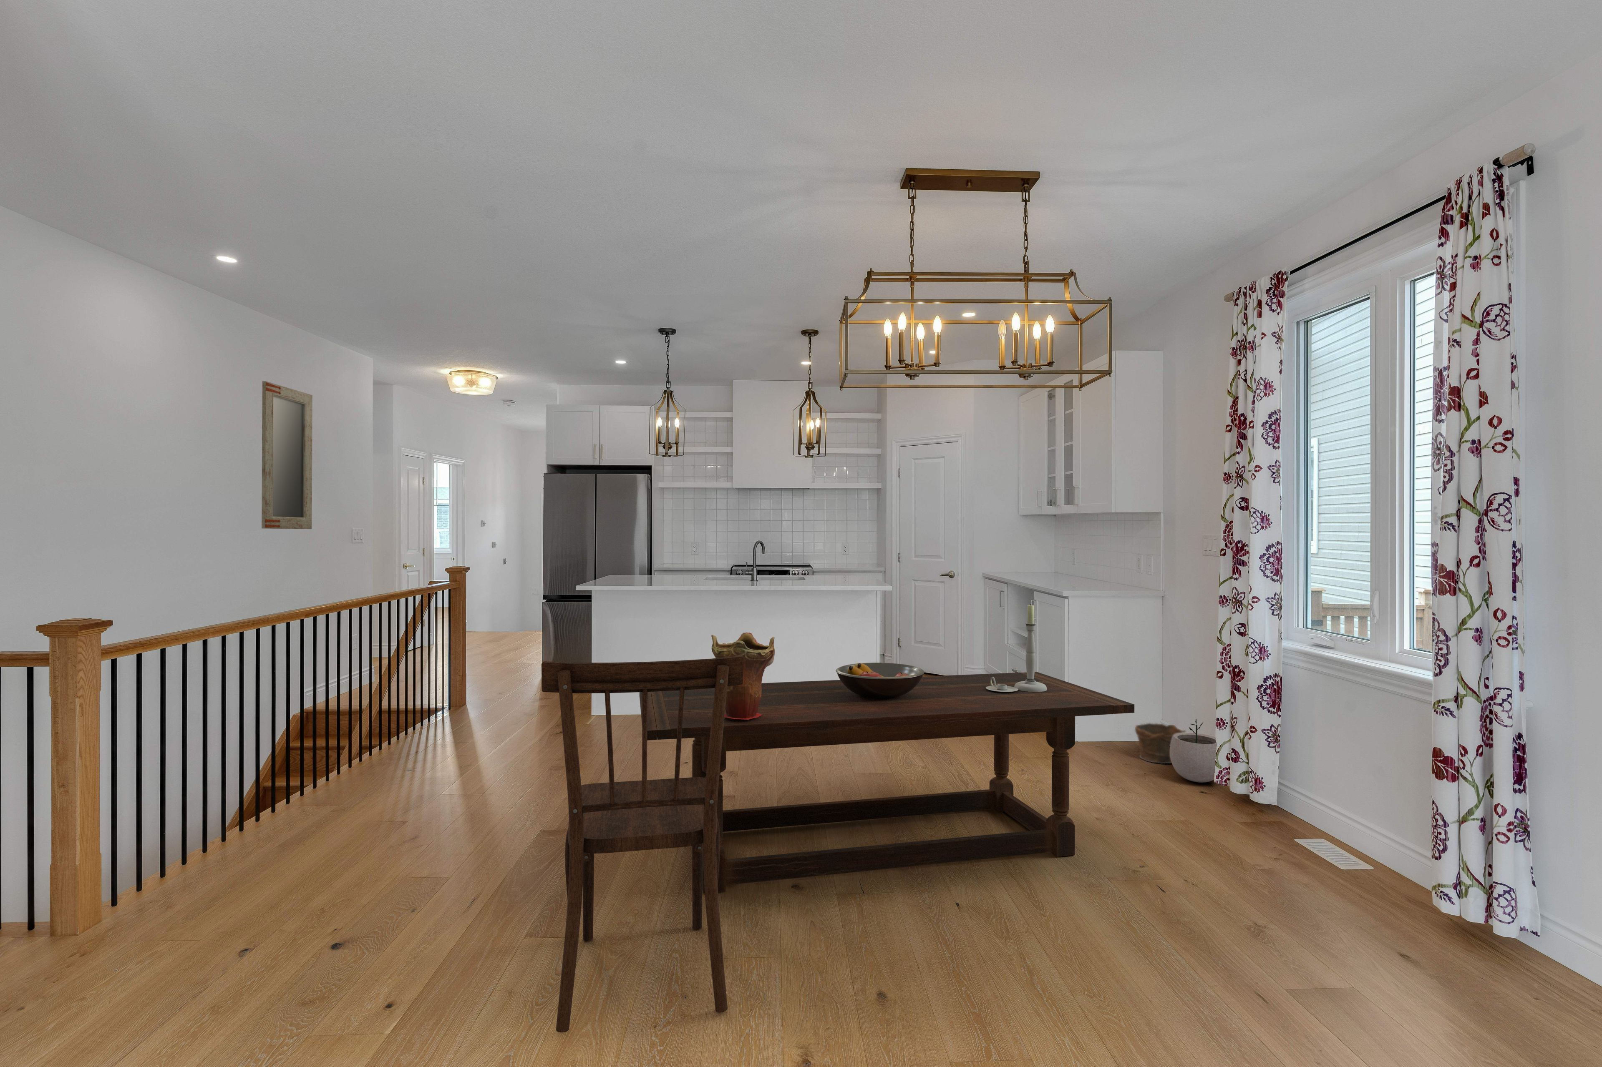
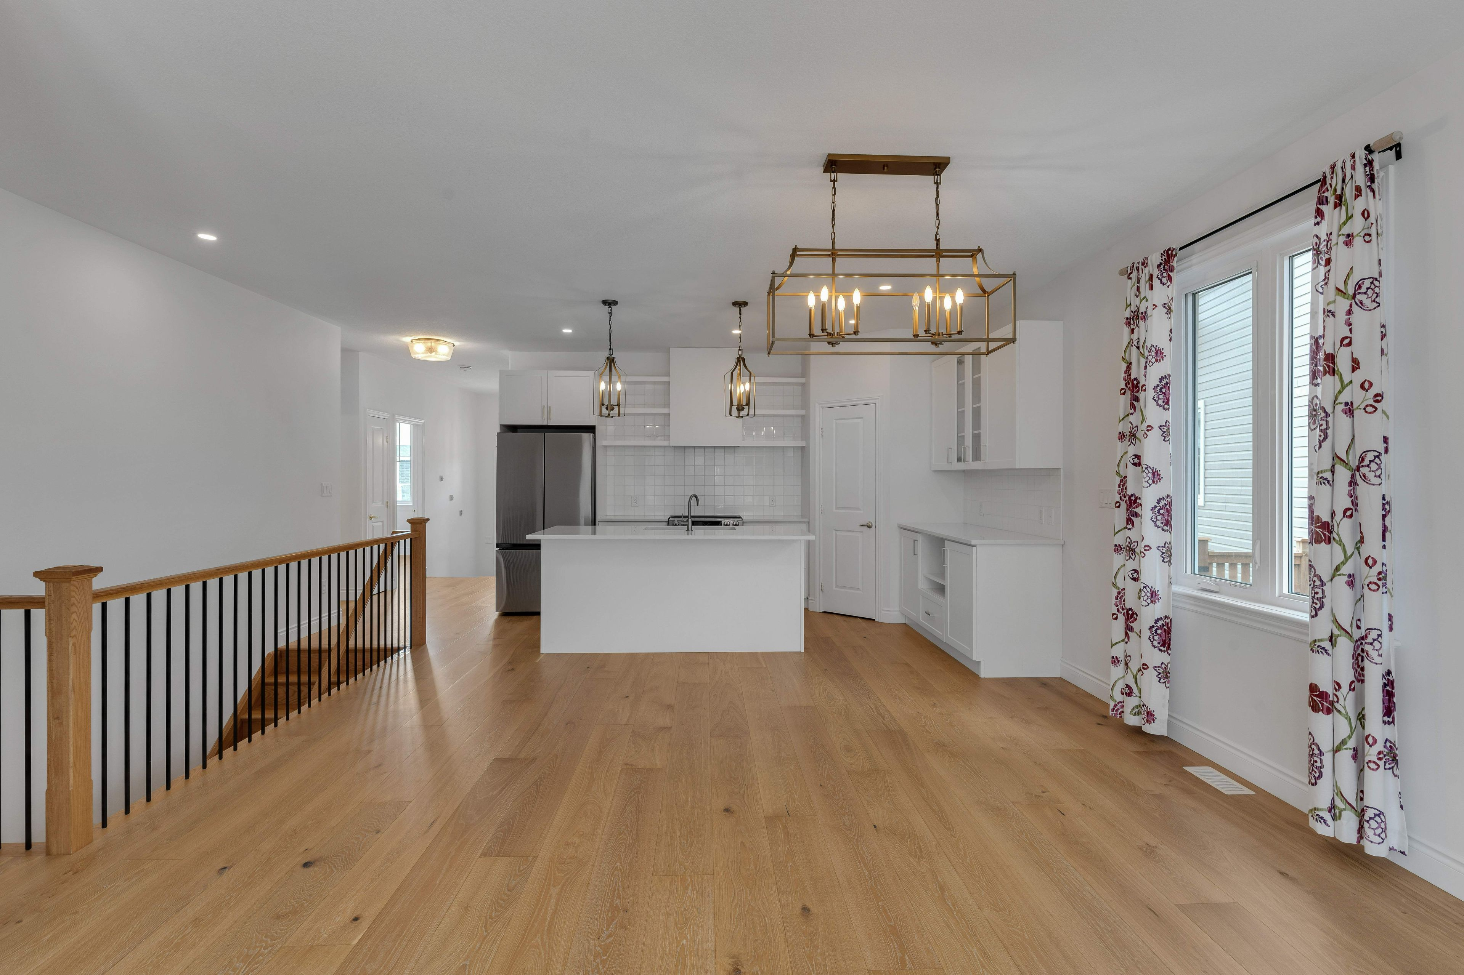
- clay pot (1160, 736)
- fruit bowl (880, 679)
- vase (743, 675)
- home mirror (288, 458)
- candlestick (1026, 647)
- plant pot (1197, 750)
- dining chair (644, 809)
- dining table (874, 742)
